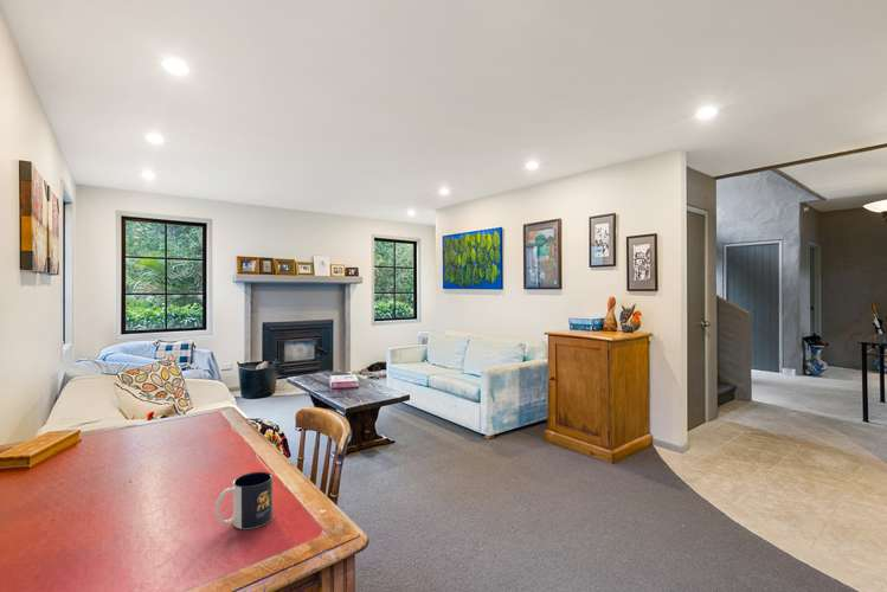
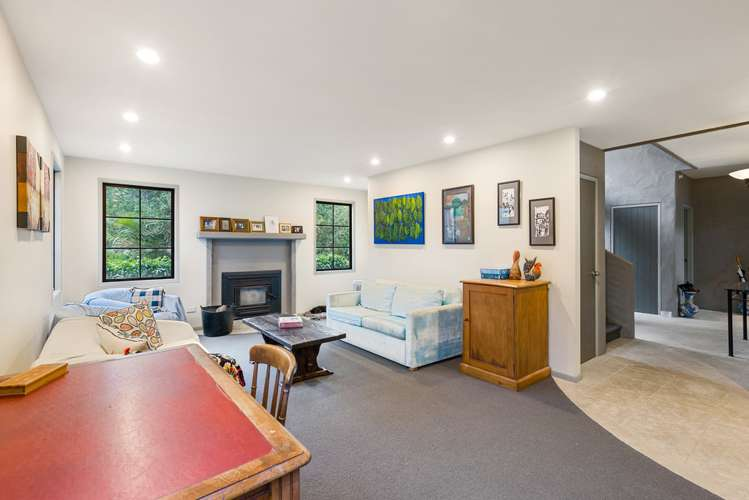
- mug (244, 502)
